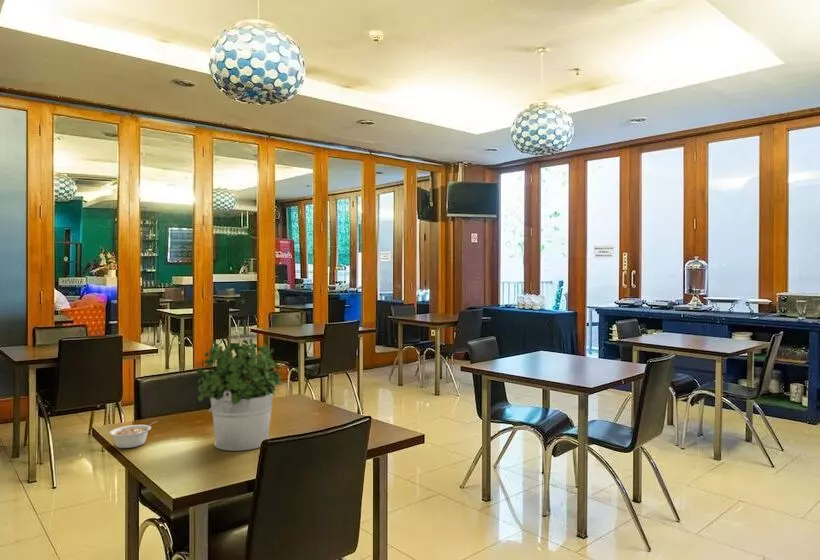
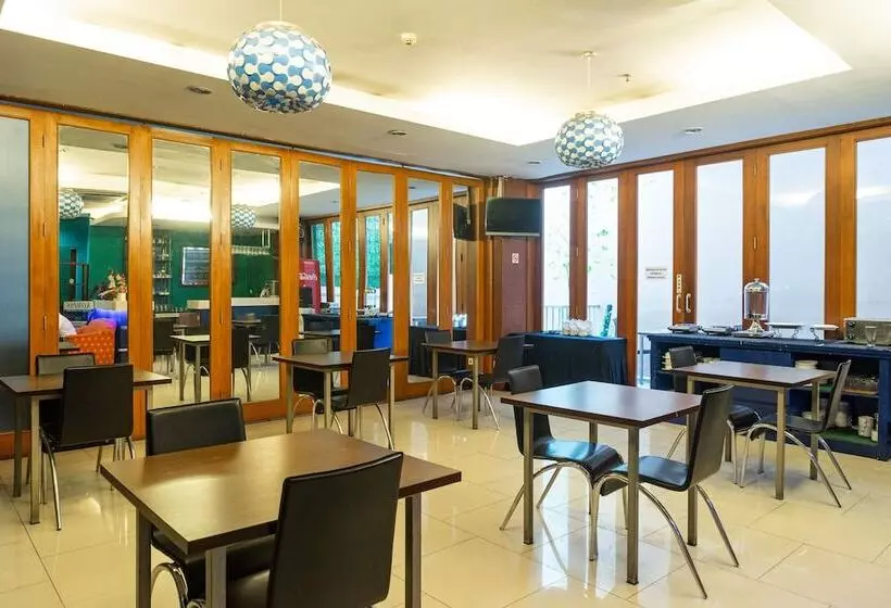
- legume (131, 435)
- potted plant (236, 391)
